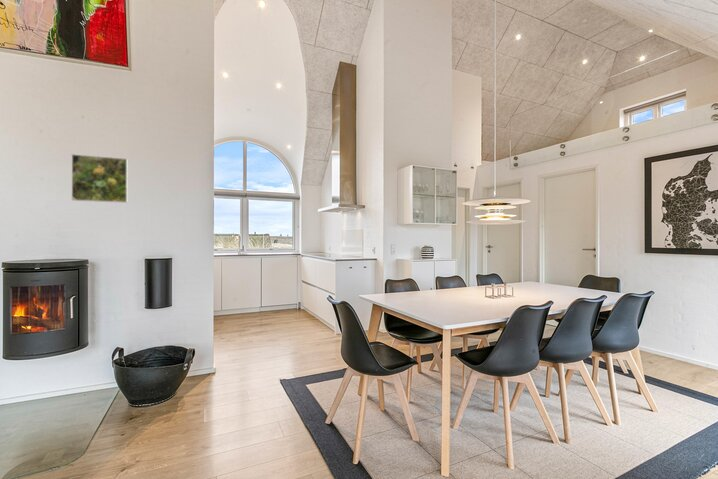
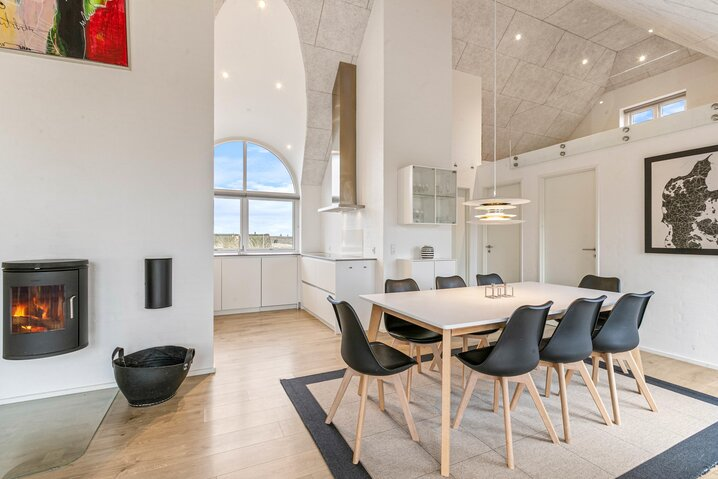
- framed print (100, 179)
